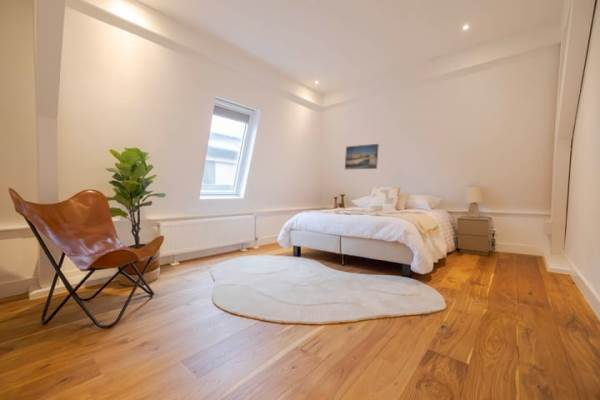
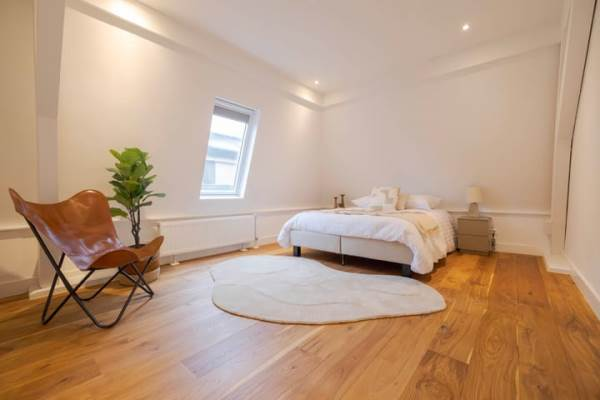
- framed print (360, 157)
